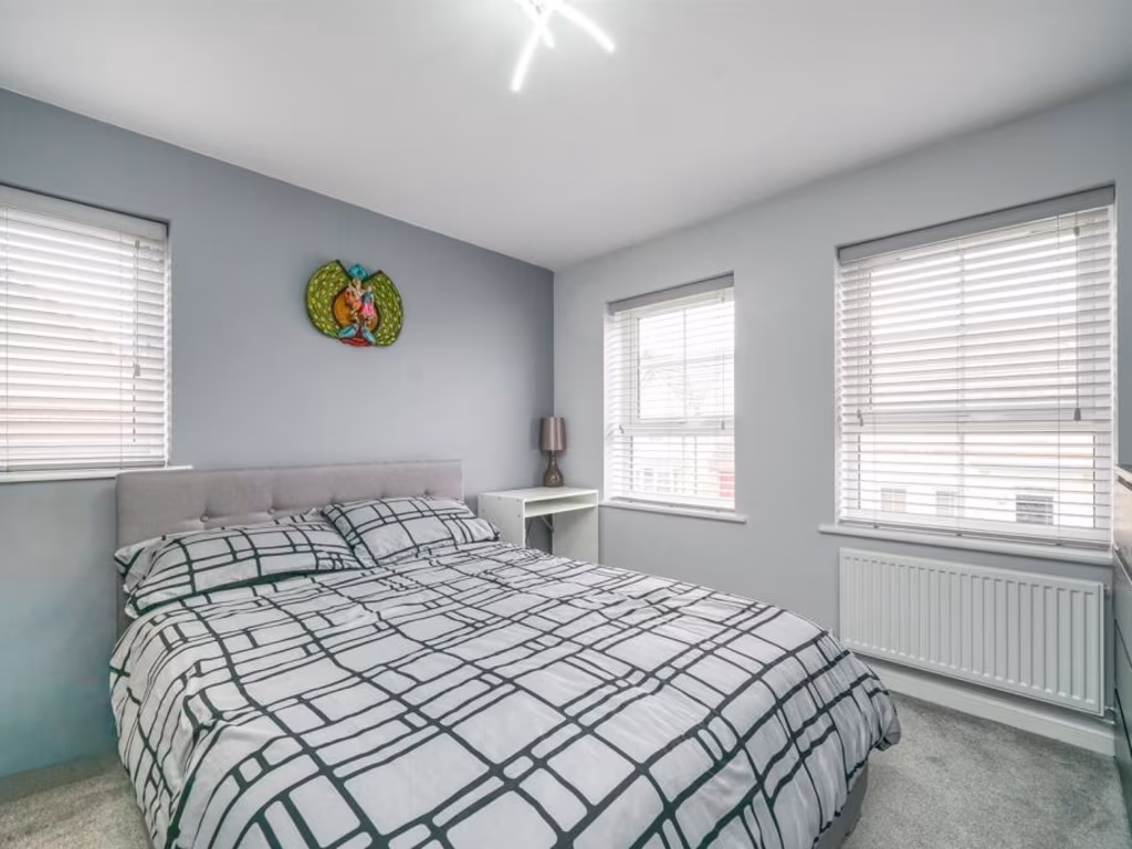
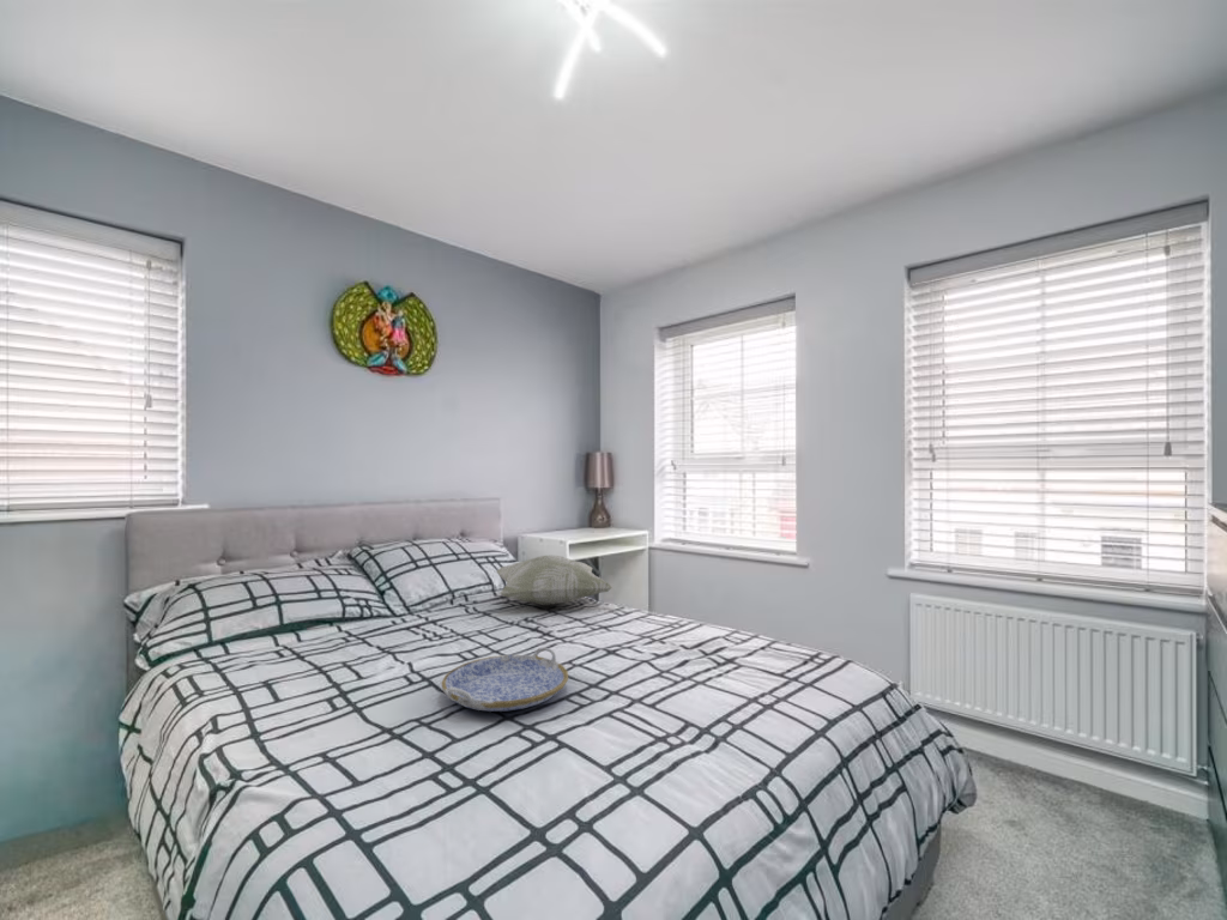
+ serving tray (506, 678)
+ decorative pillow (550, 579)
